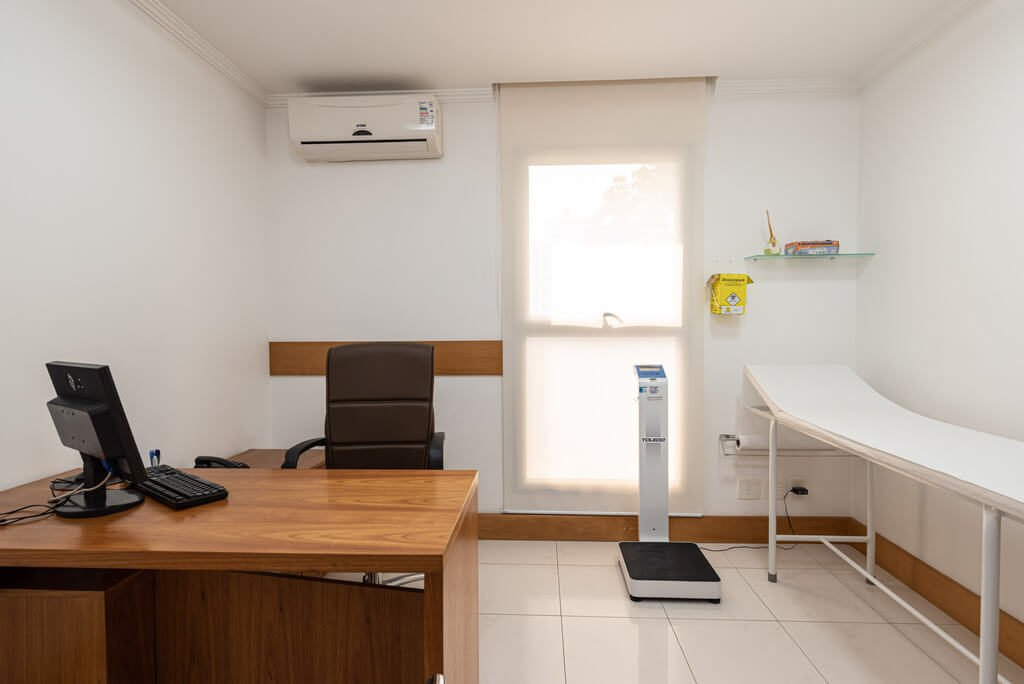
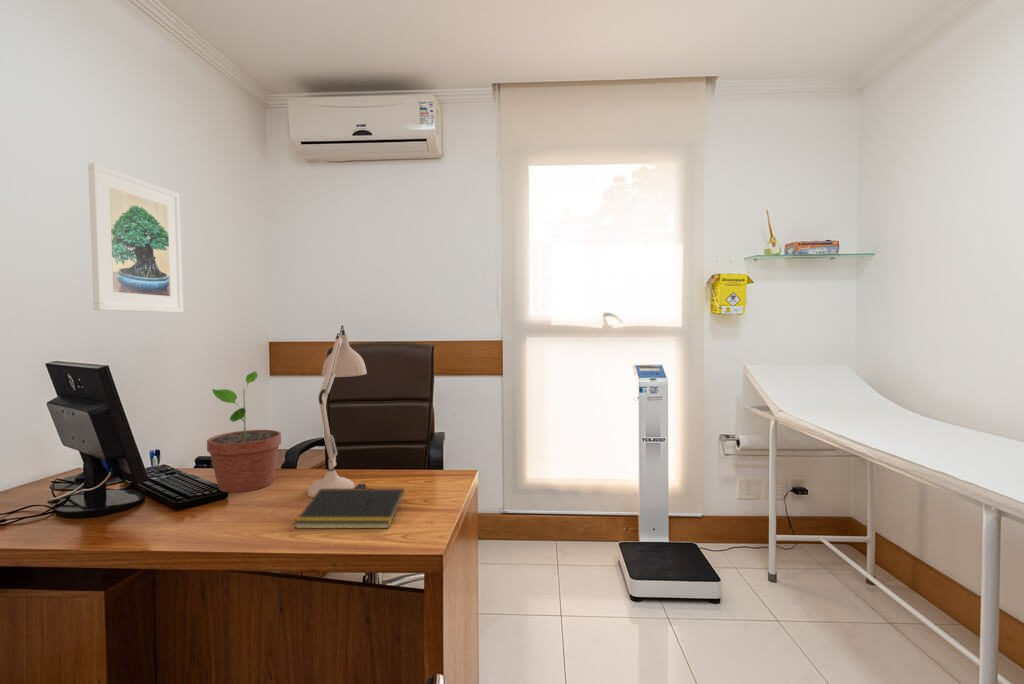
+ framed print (141, 245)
+ potted plant (244, 429)
+ notepad (352, 507)
+ desk lamp (326, 399)
